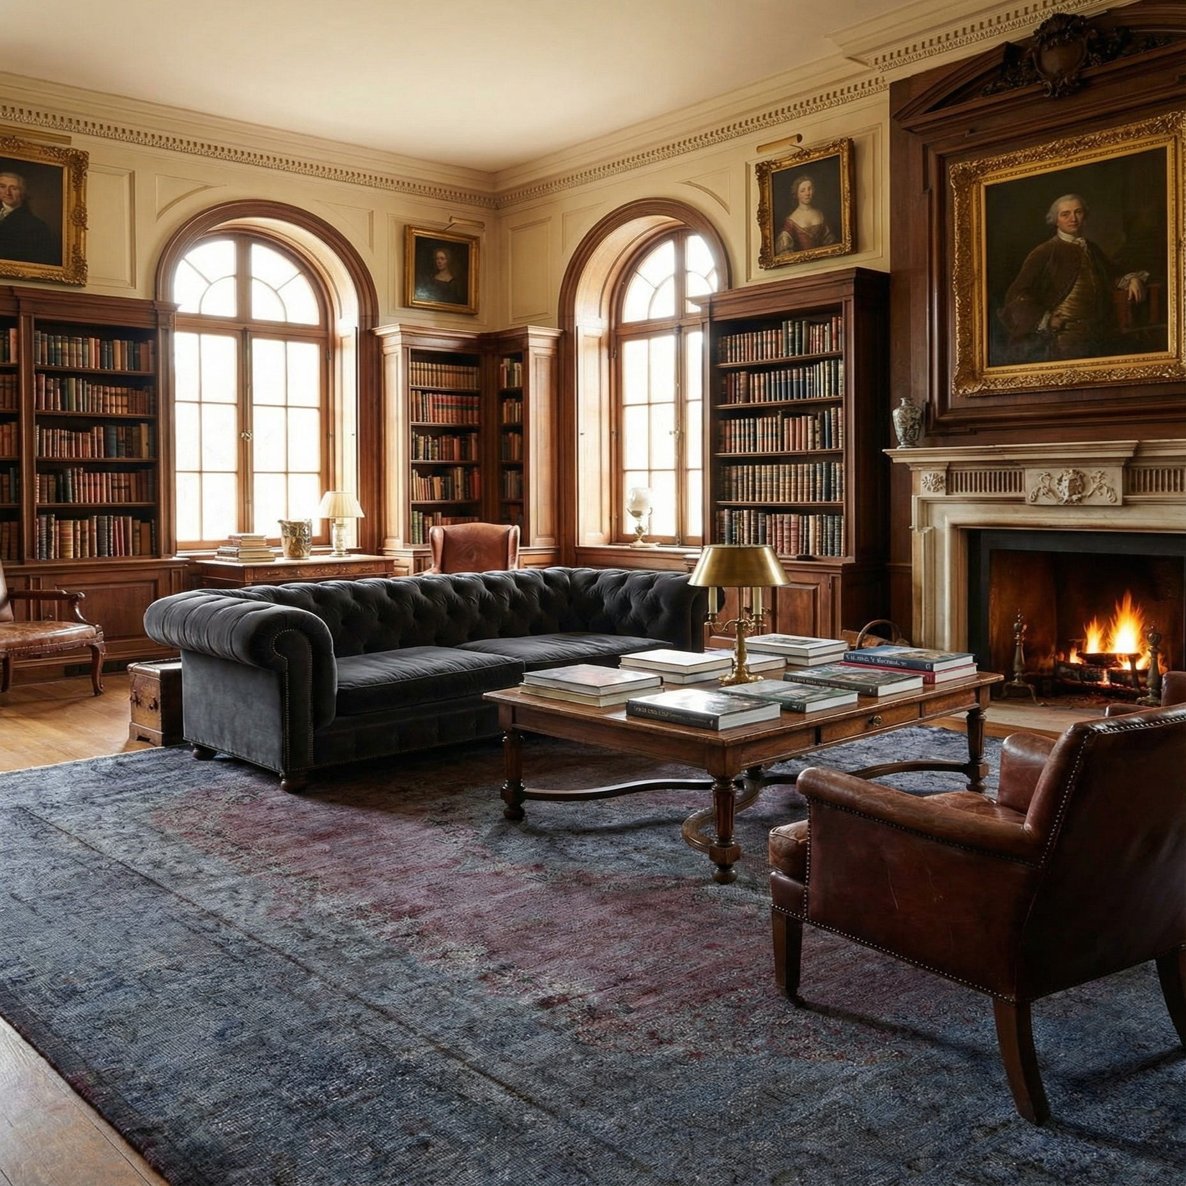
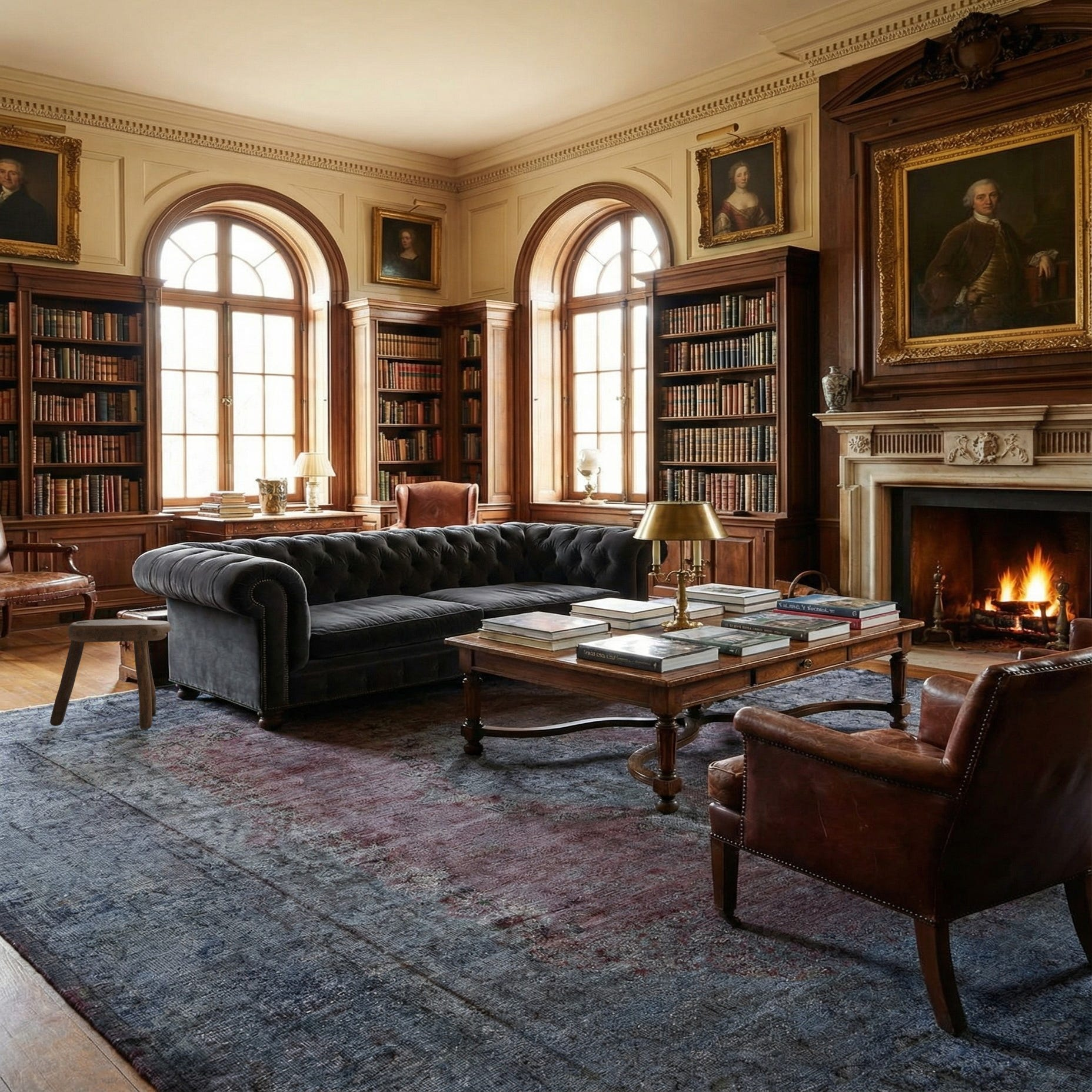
+ stool (136, 671)
